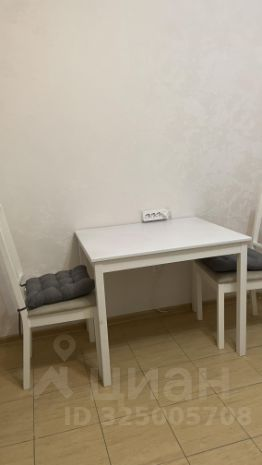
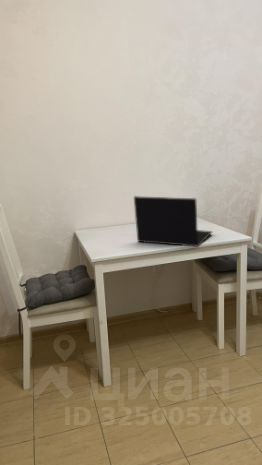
+ laptop (174, 215)
